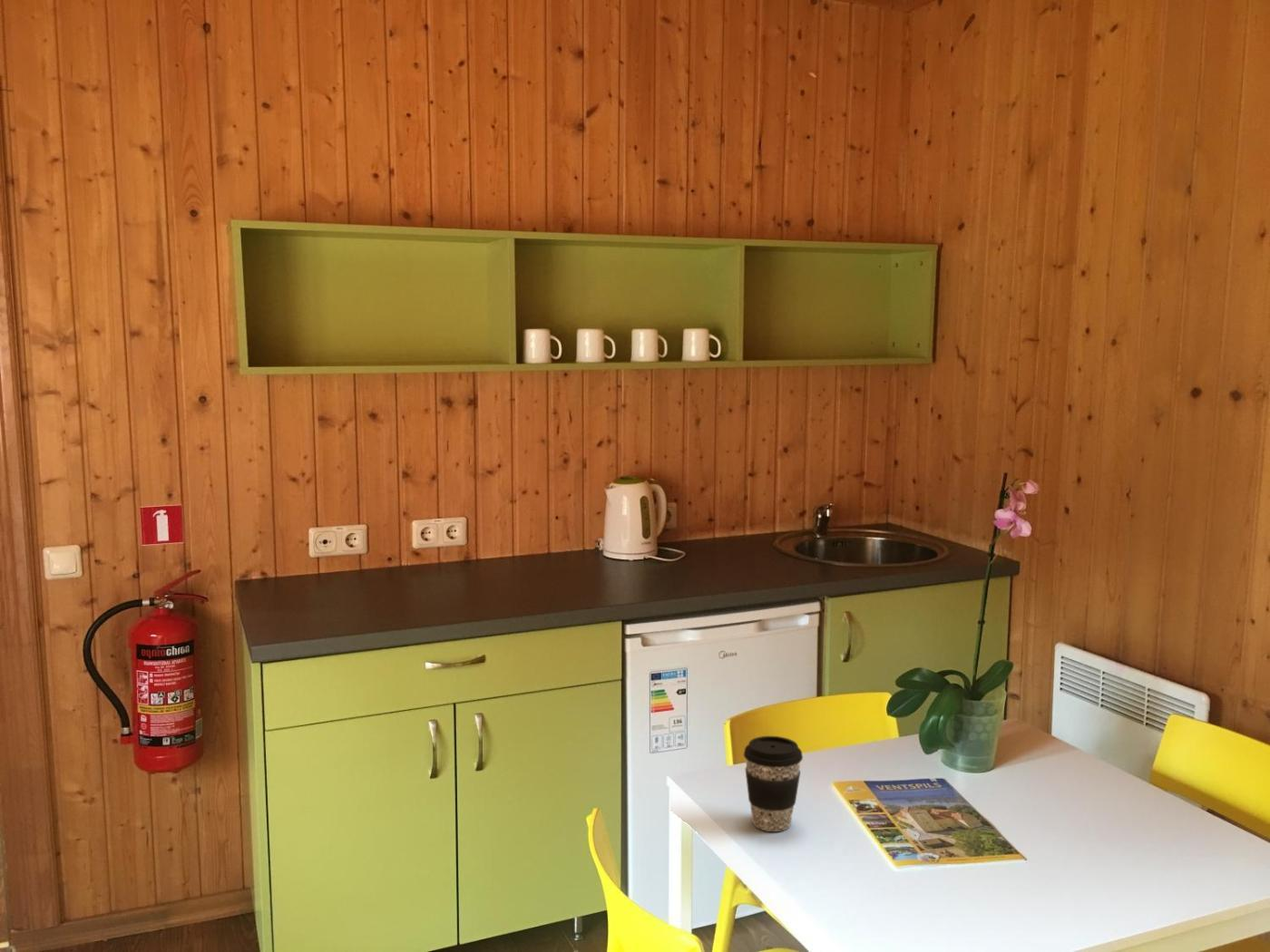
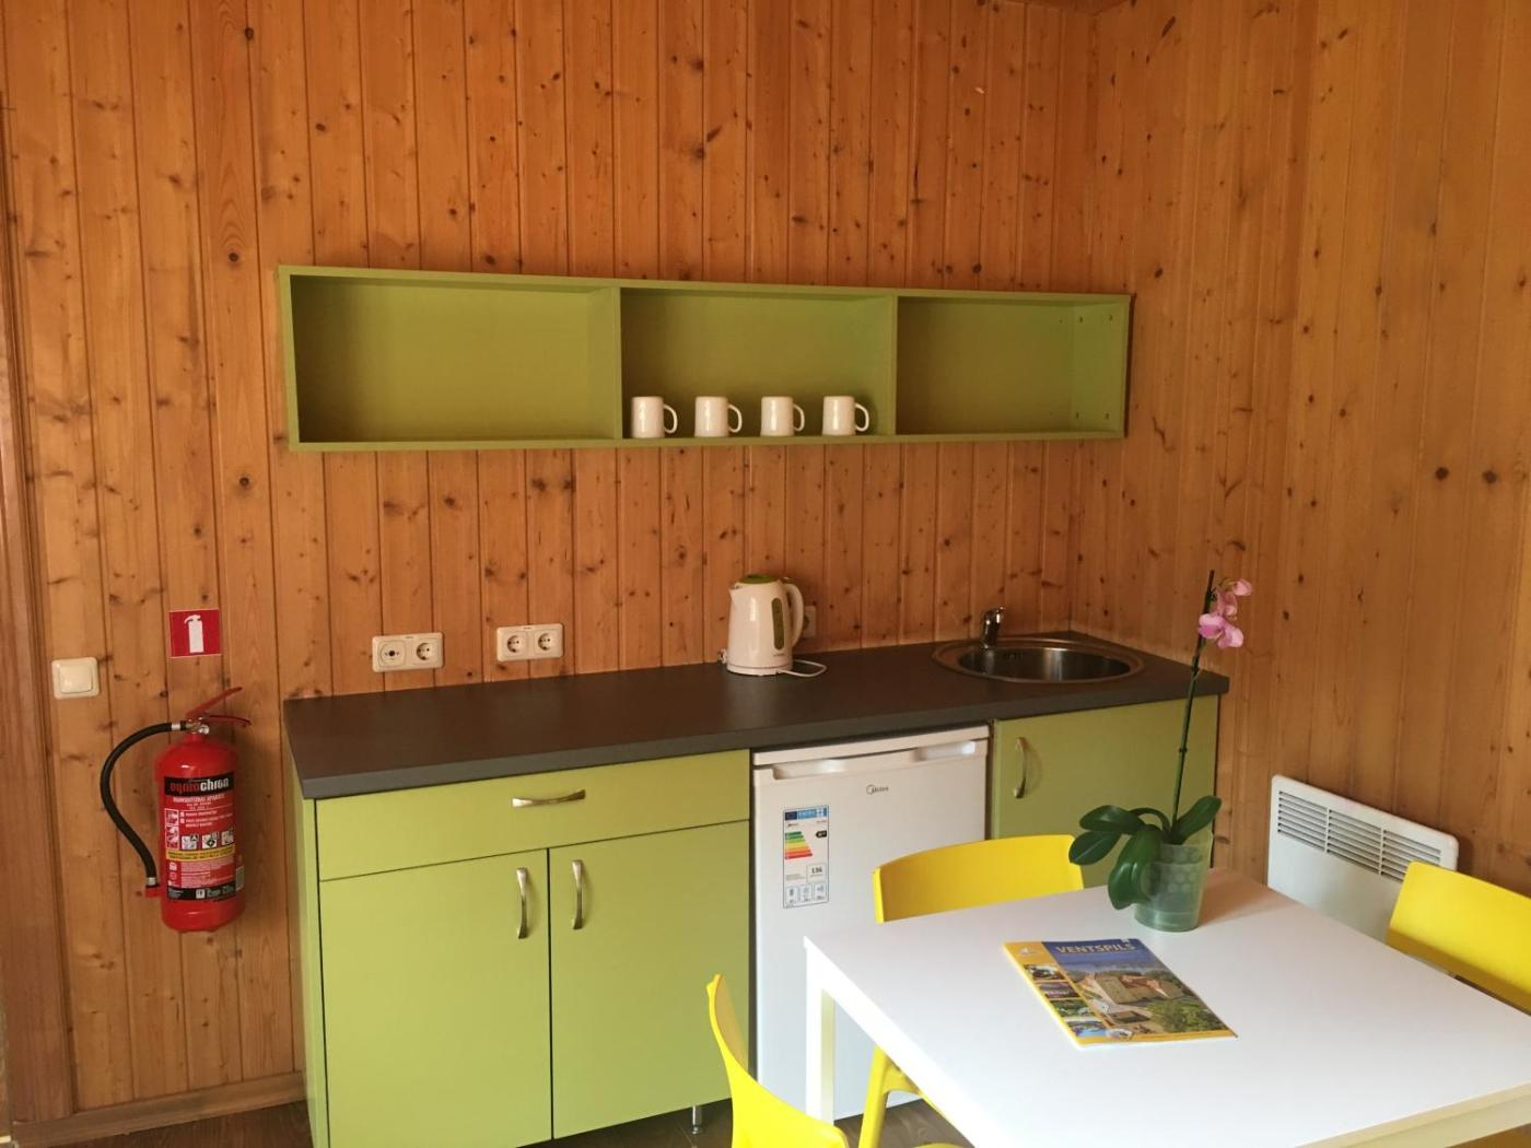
- coffee cup (772, 783)
